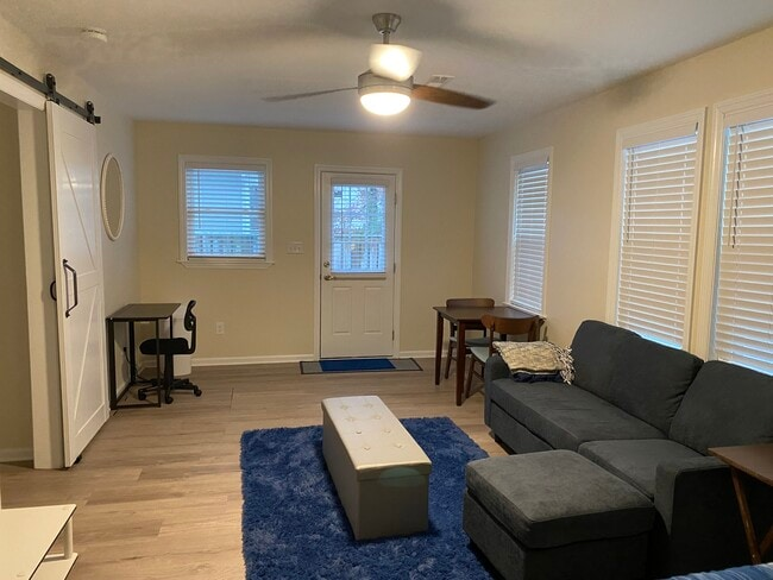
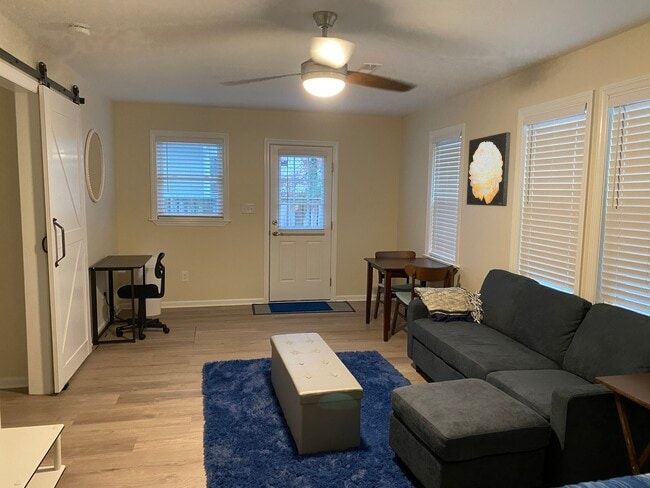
+ wall art (487, 171)
